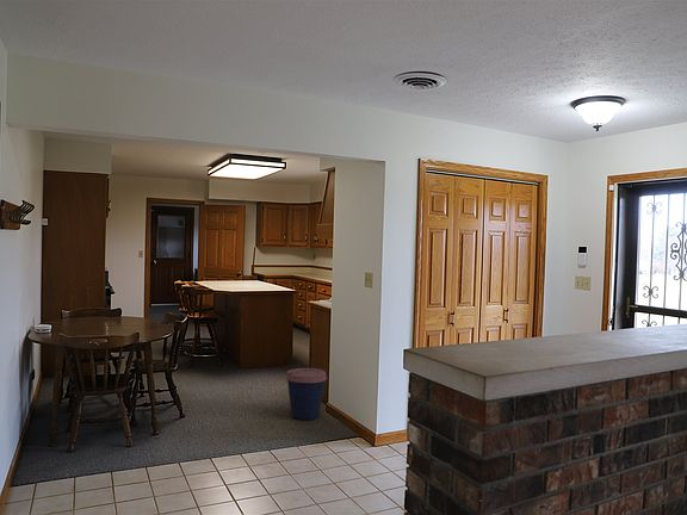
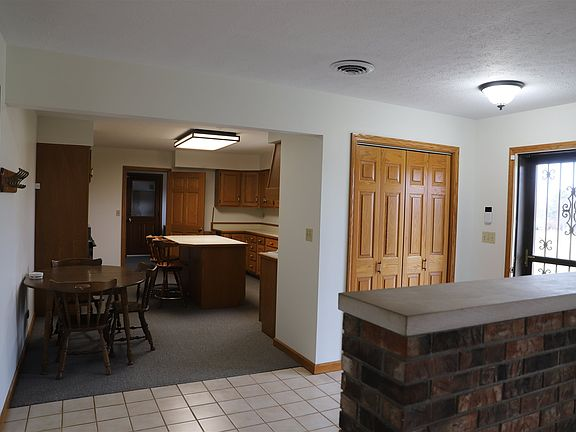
- coffee cup (305, 393)
